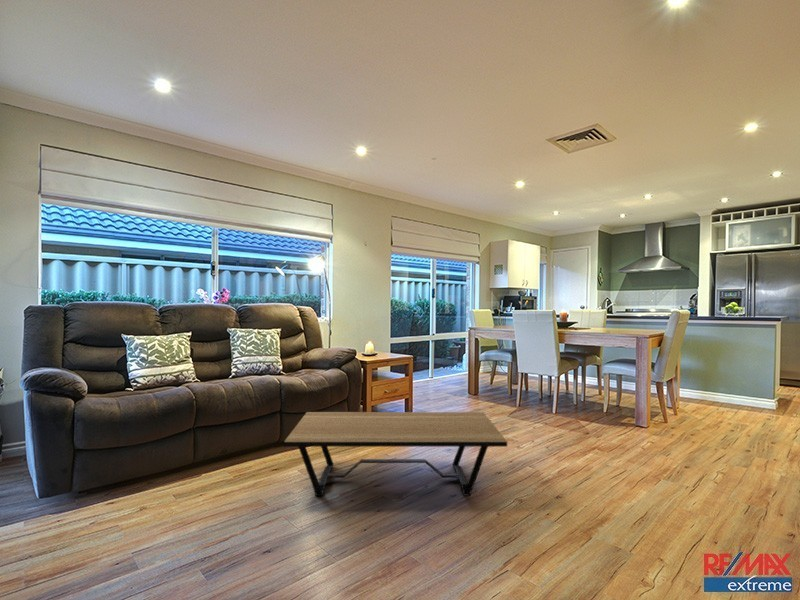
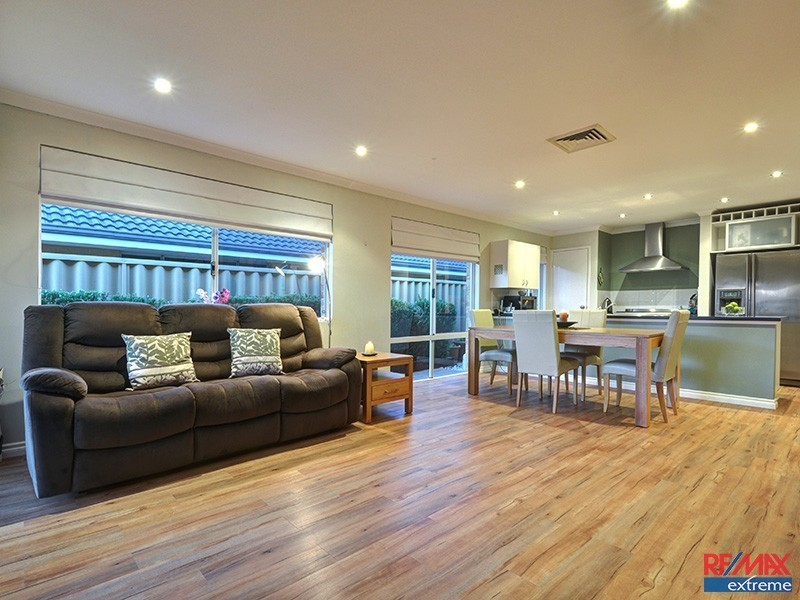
- coffee table (395, 446)
